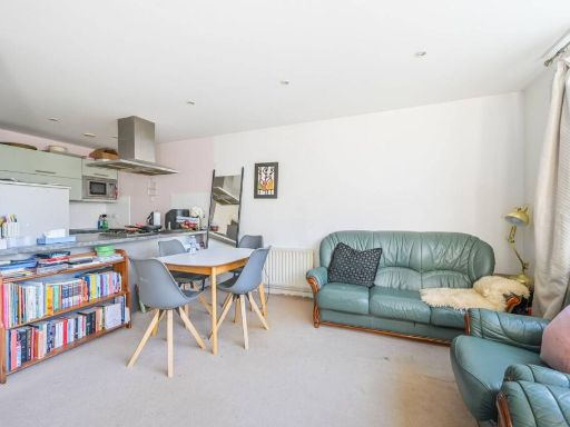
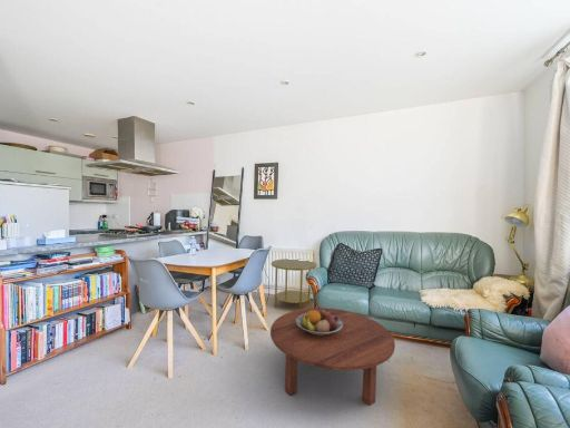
+ side table (286, 284)
+ fruit bowl (318, 319)
+ coffee table (330, 352)
